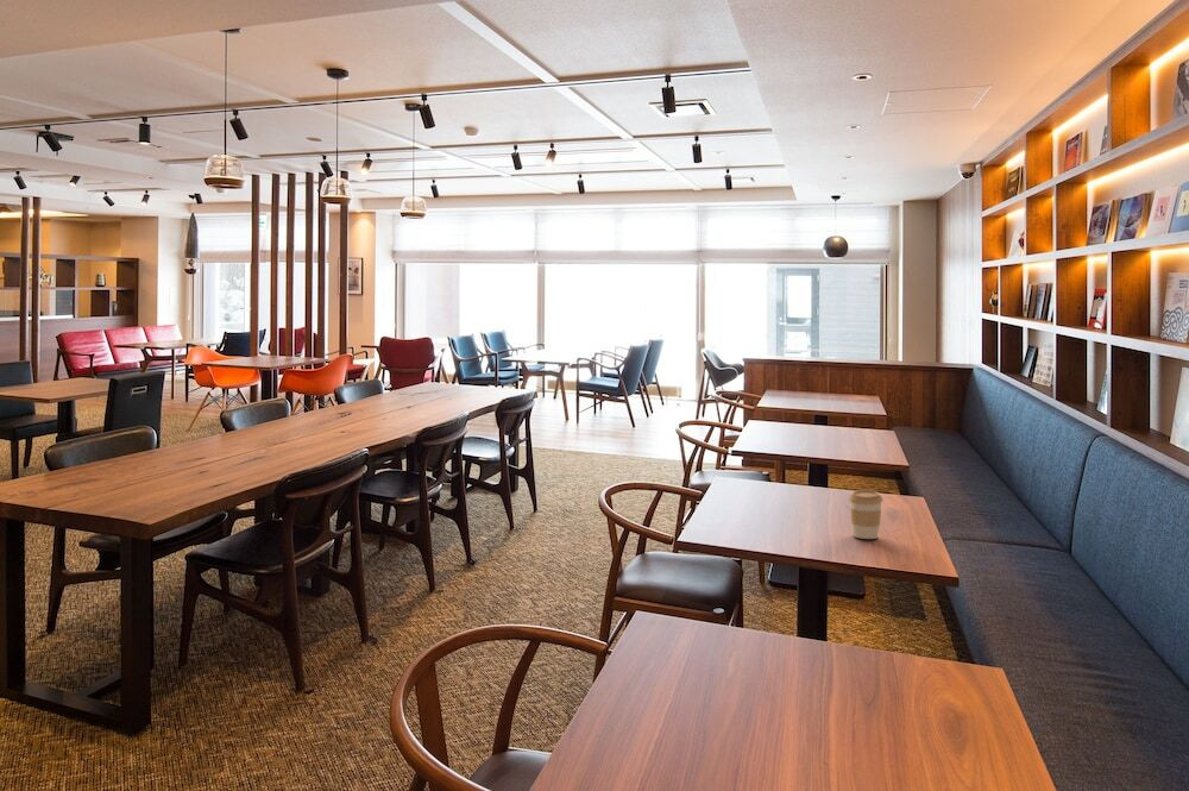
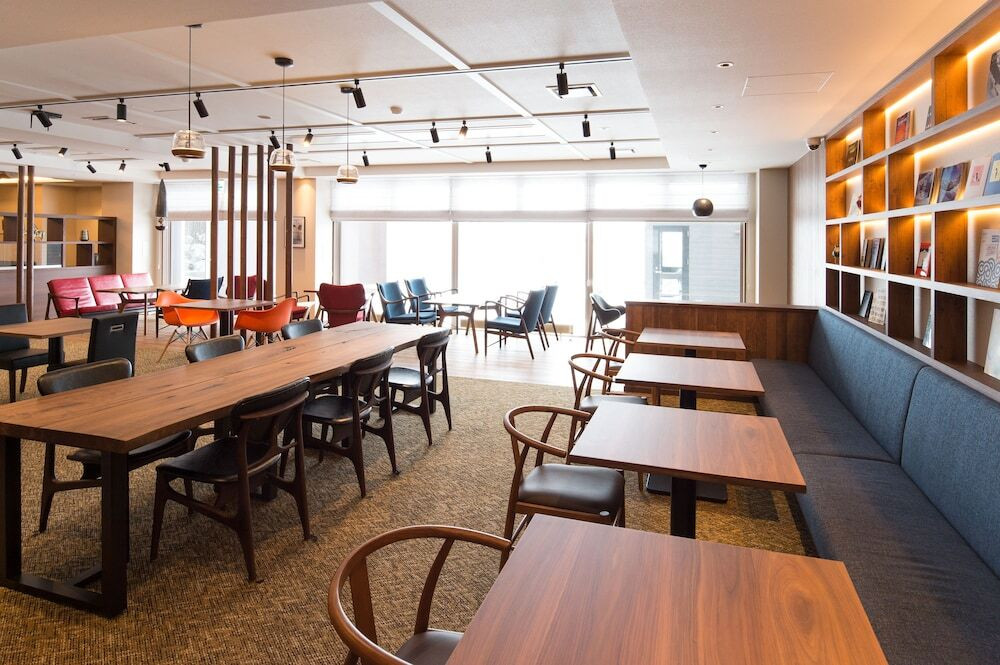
- coffee cup (864, 514)
